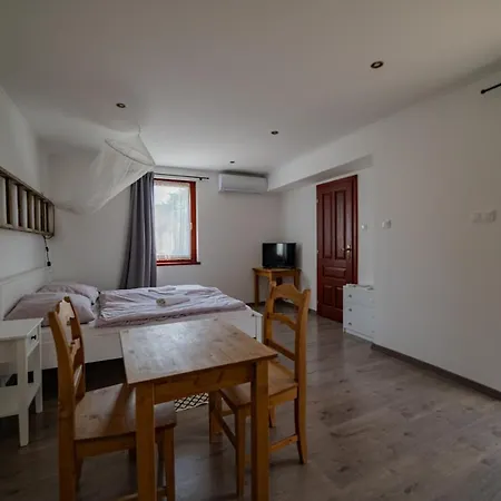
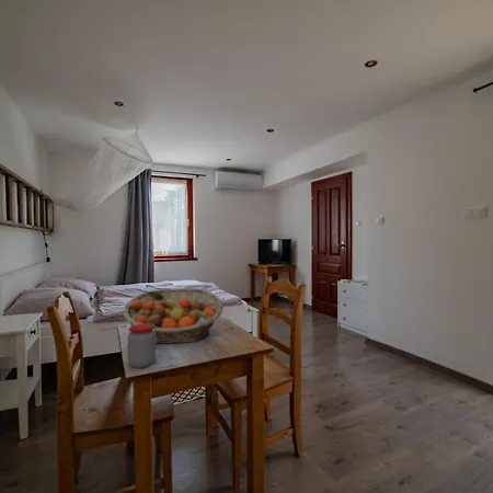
+ jar (141, 345)
+ fruit basket (174, 313)
